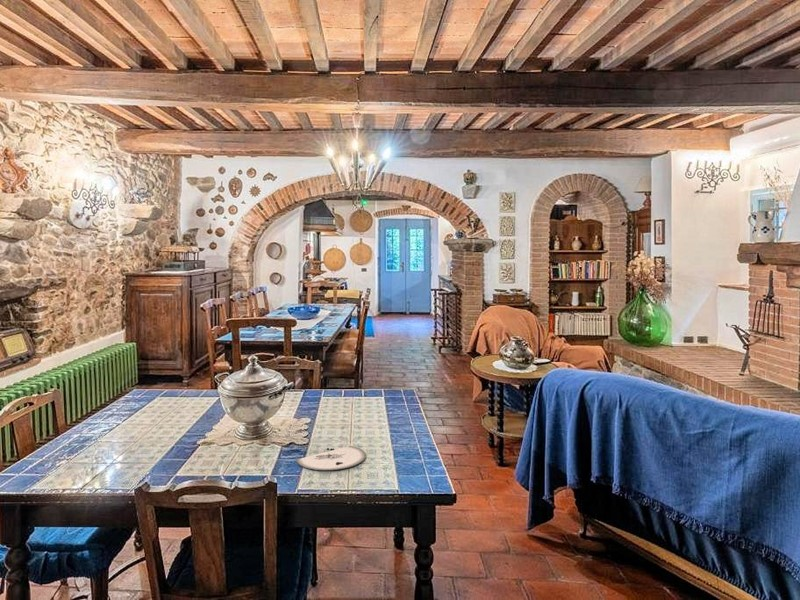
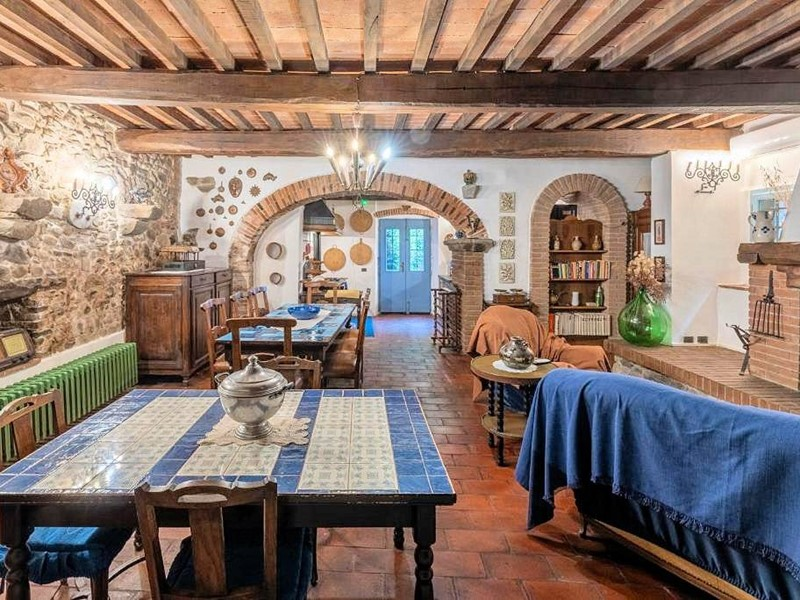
- plate (331, 455)
